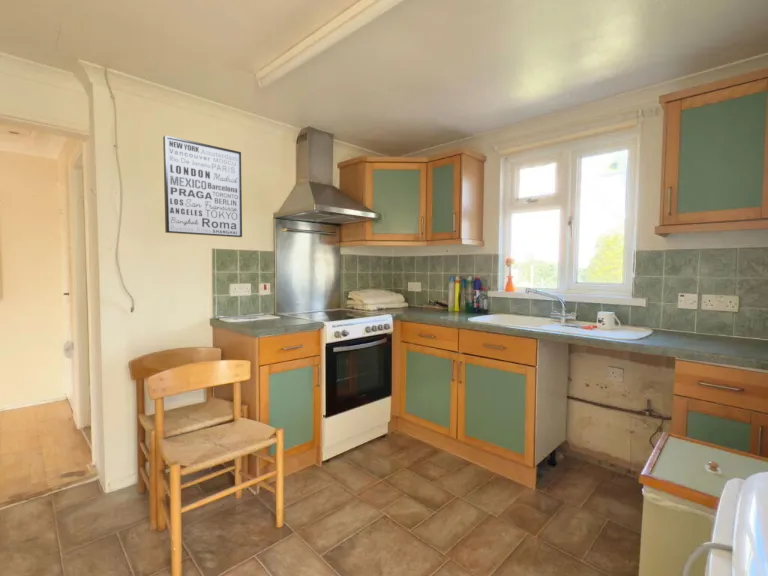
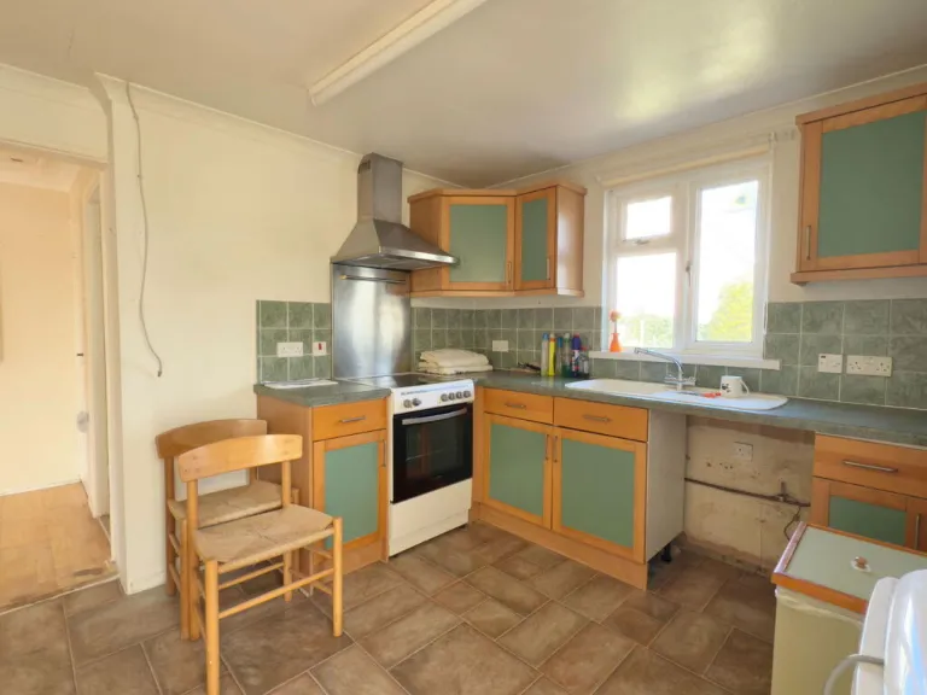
- wall art (205, 190)
